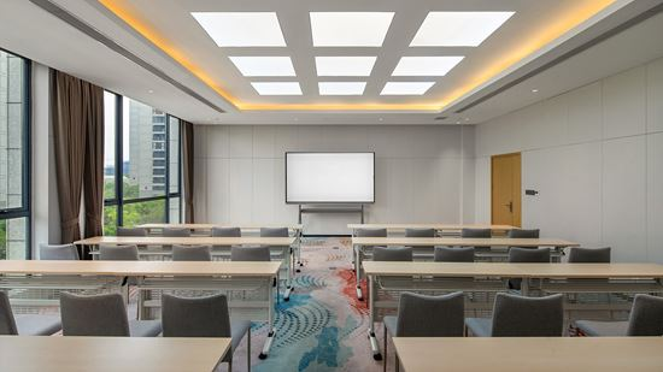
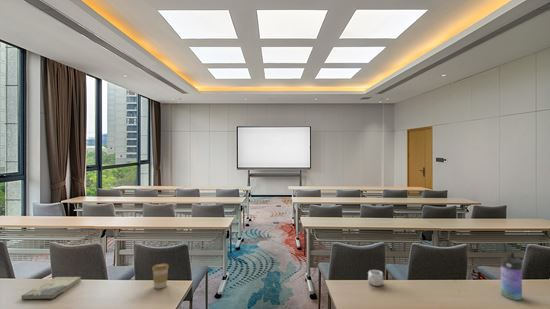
+ mug (374, 278)
+ water bottle (511, 273)
+ coffee cup (160, 275)
+ book (53, 287)
